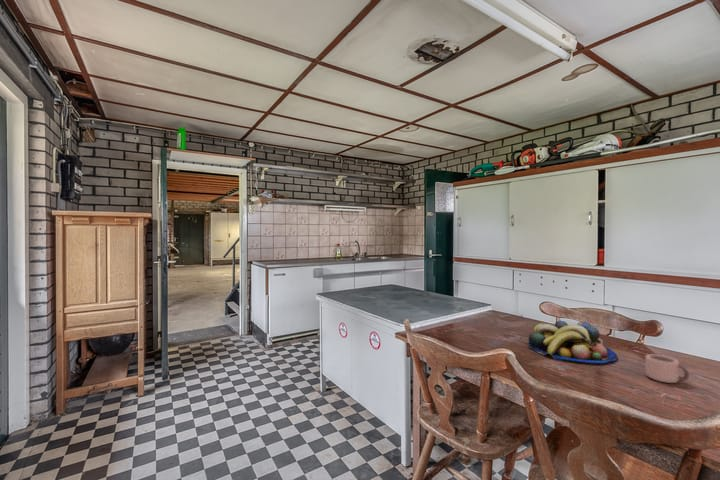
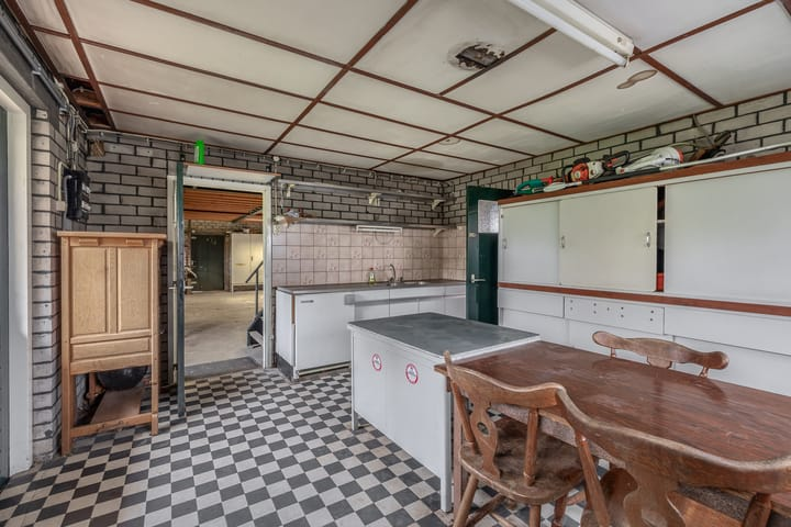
- mug (666, 369)
- fruit bowl (570, 336)
